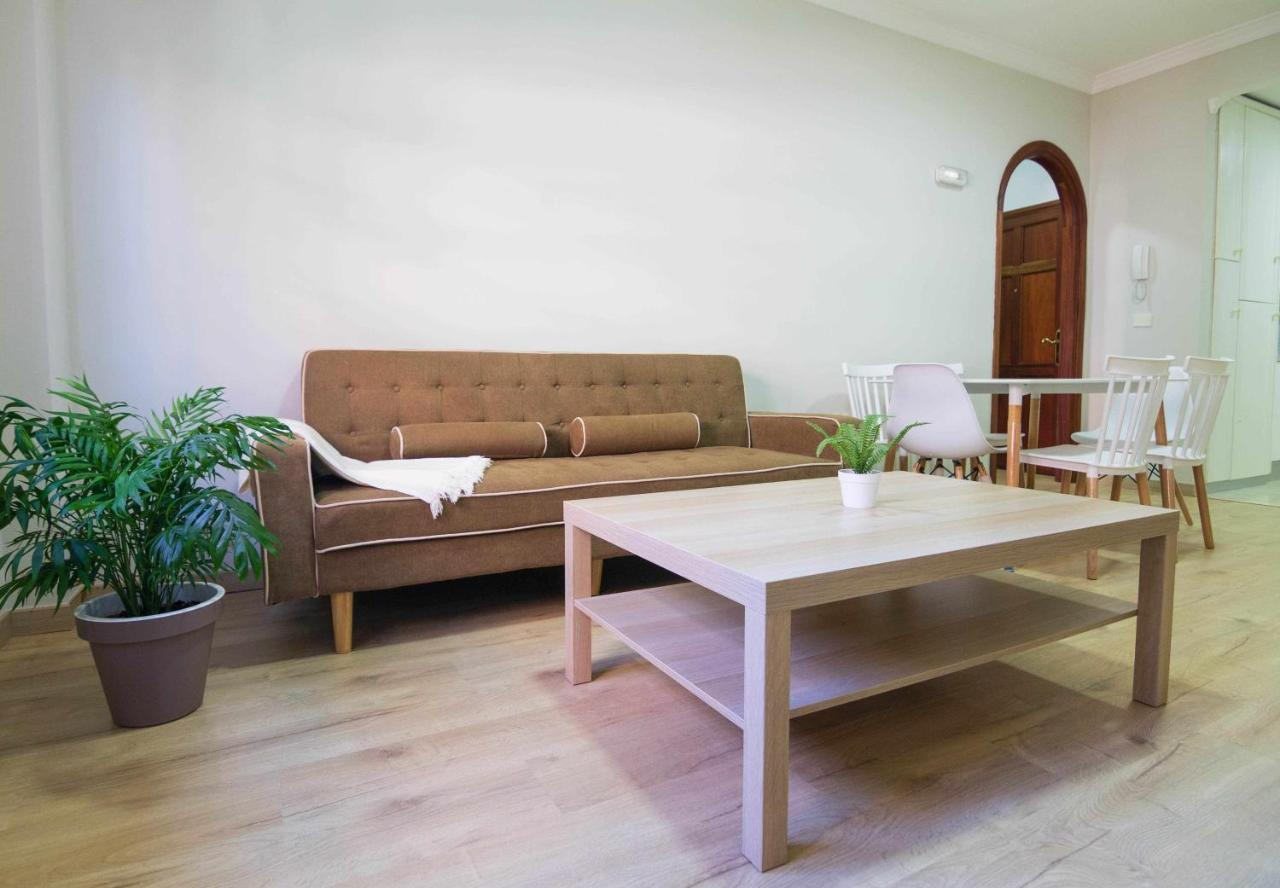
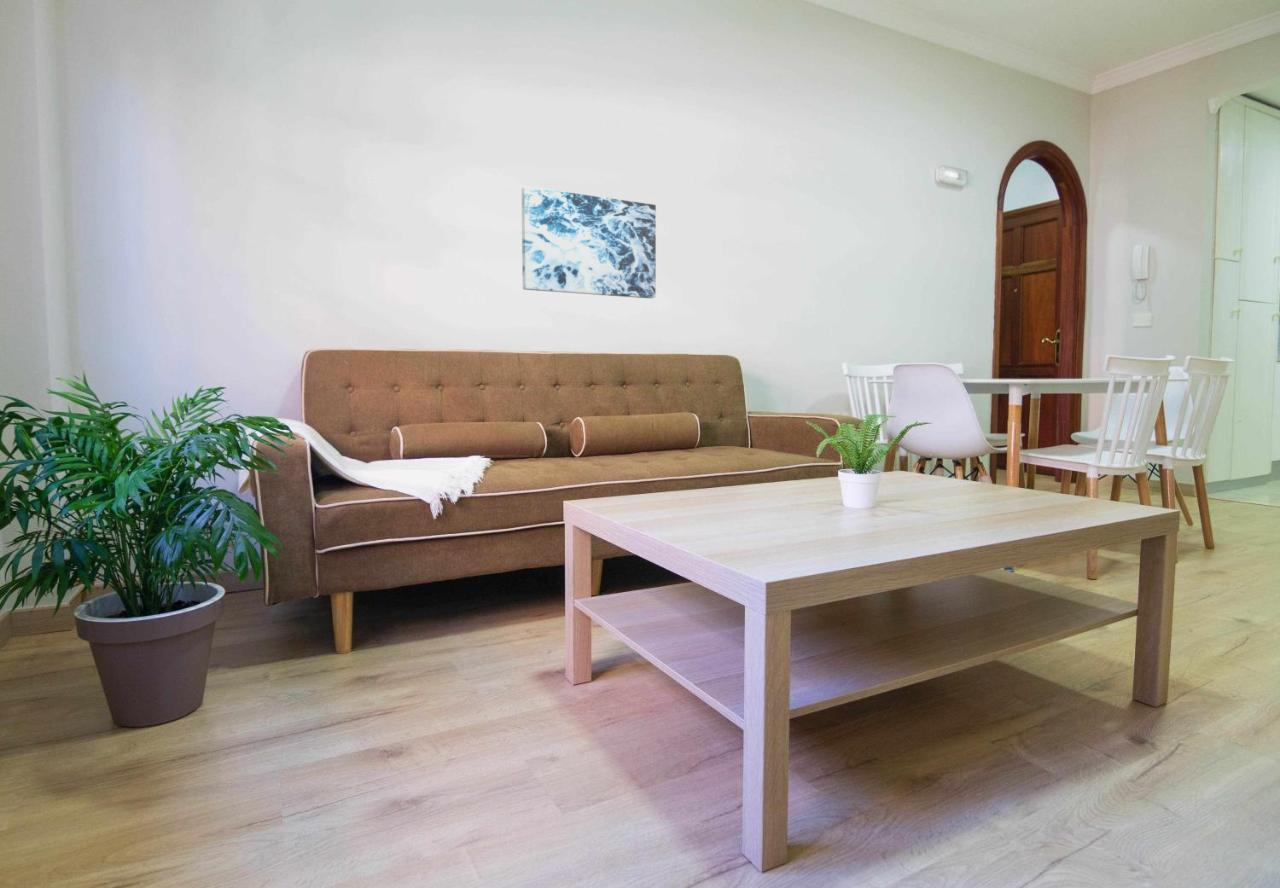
+ wall art (591, 245)
